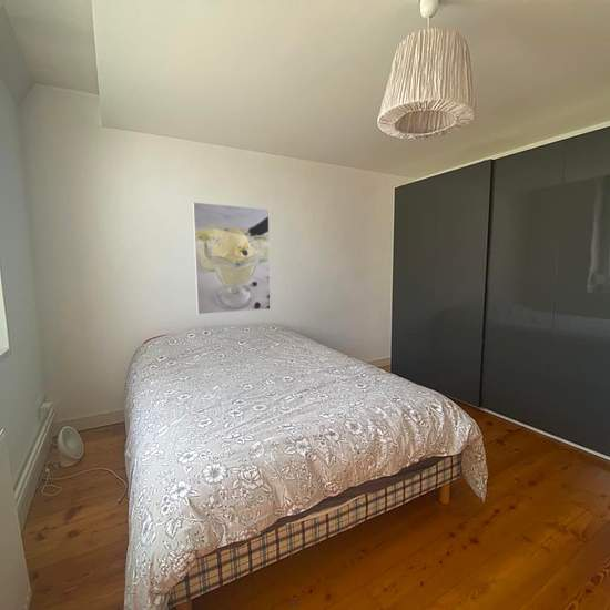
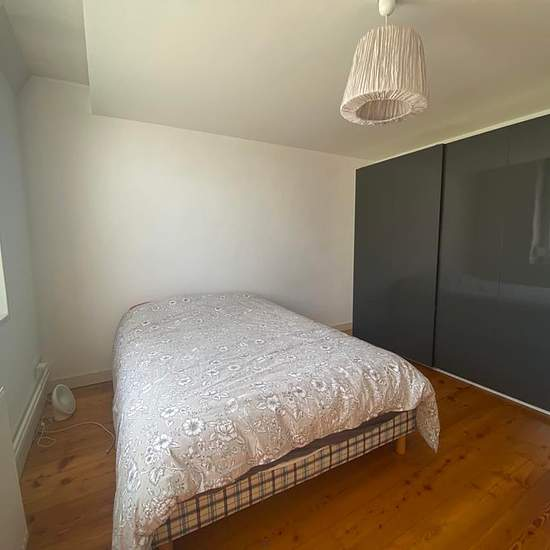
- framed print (234, 260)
